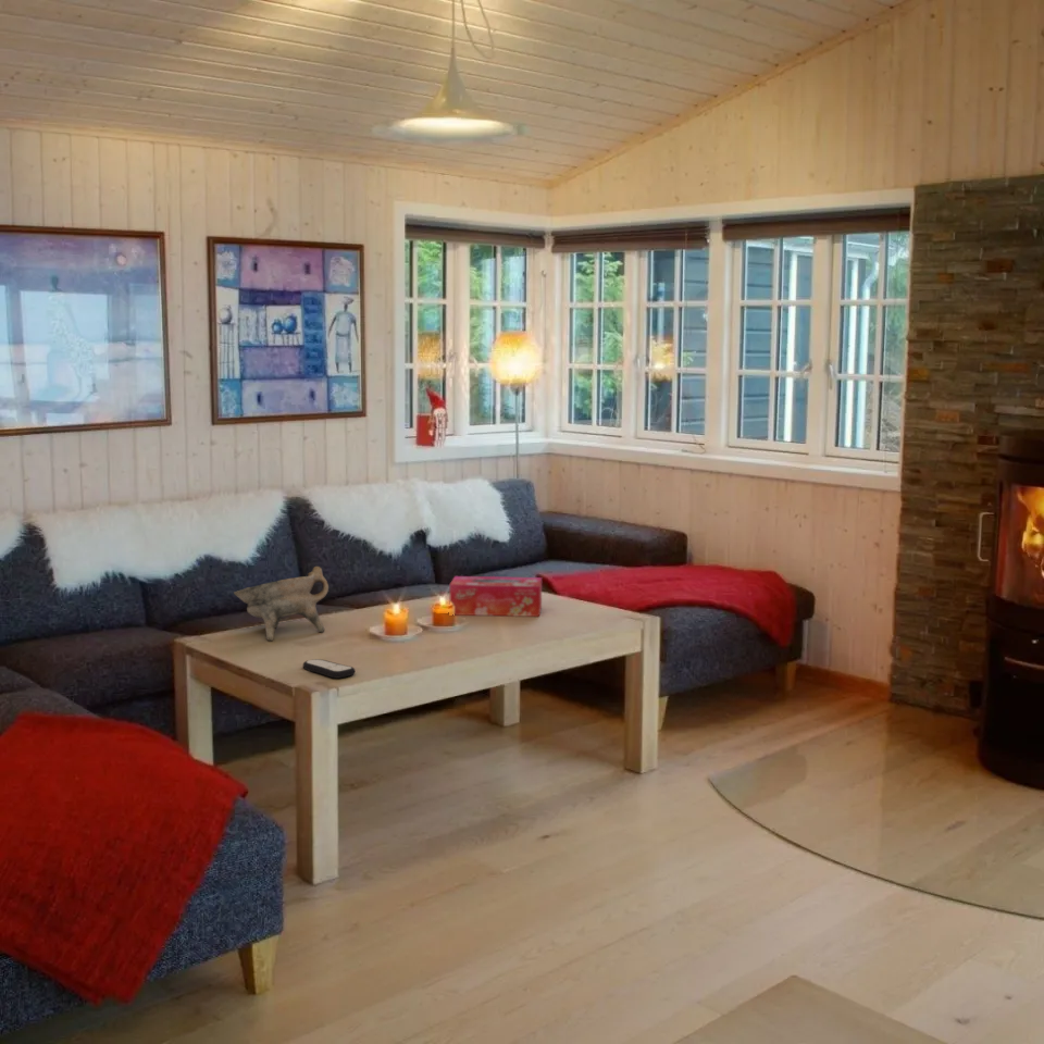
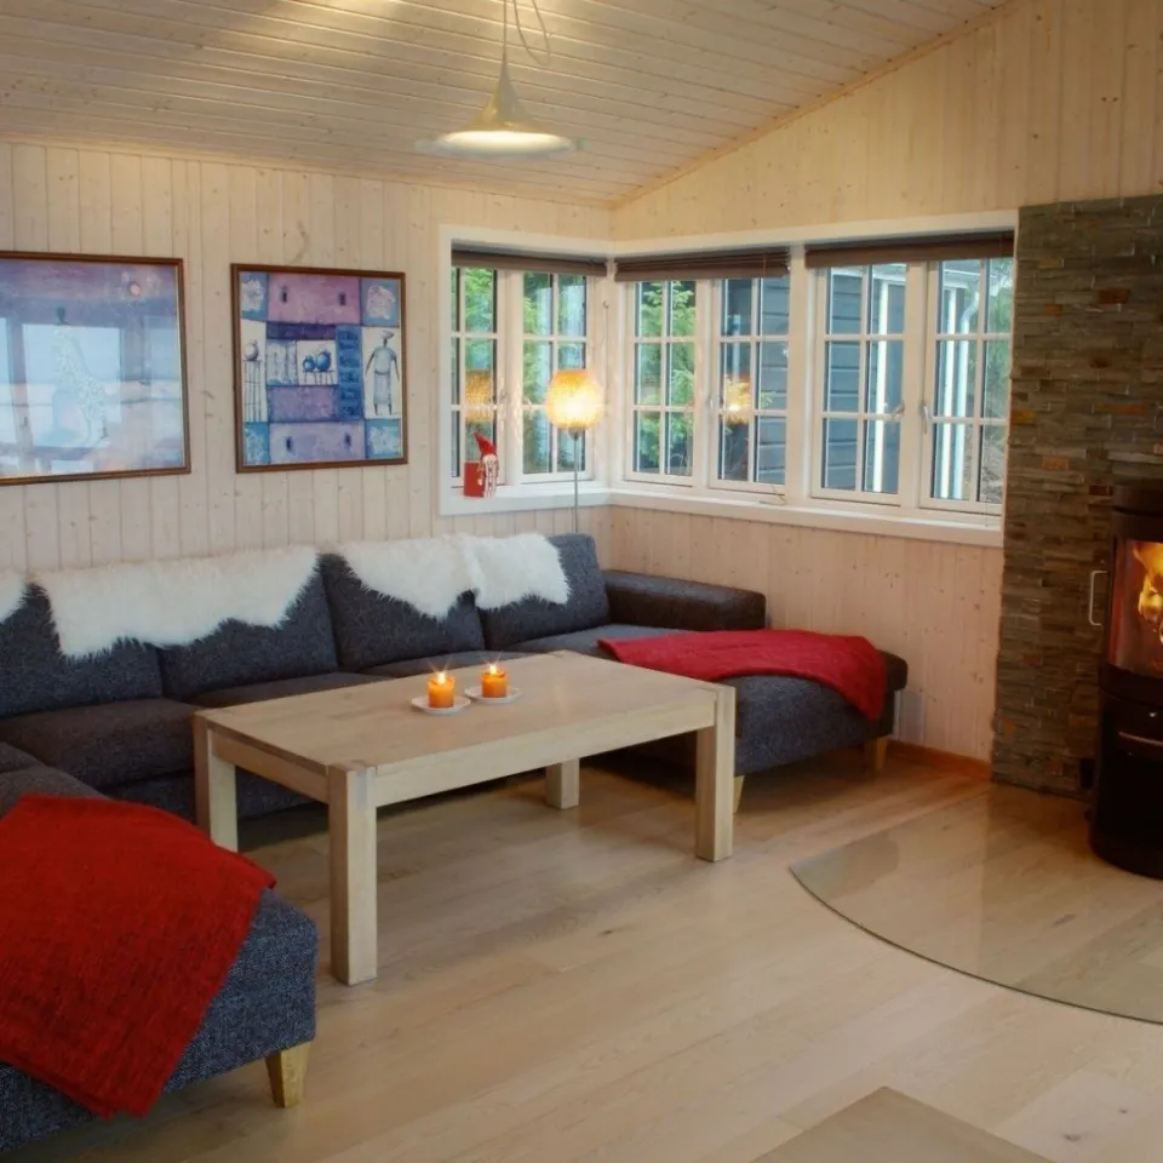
- remote control (327, 668)
- tissue box (496, 596)
- bowl (276, 599)
